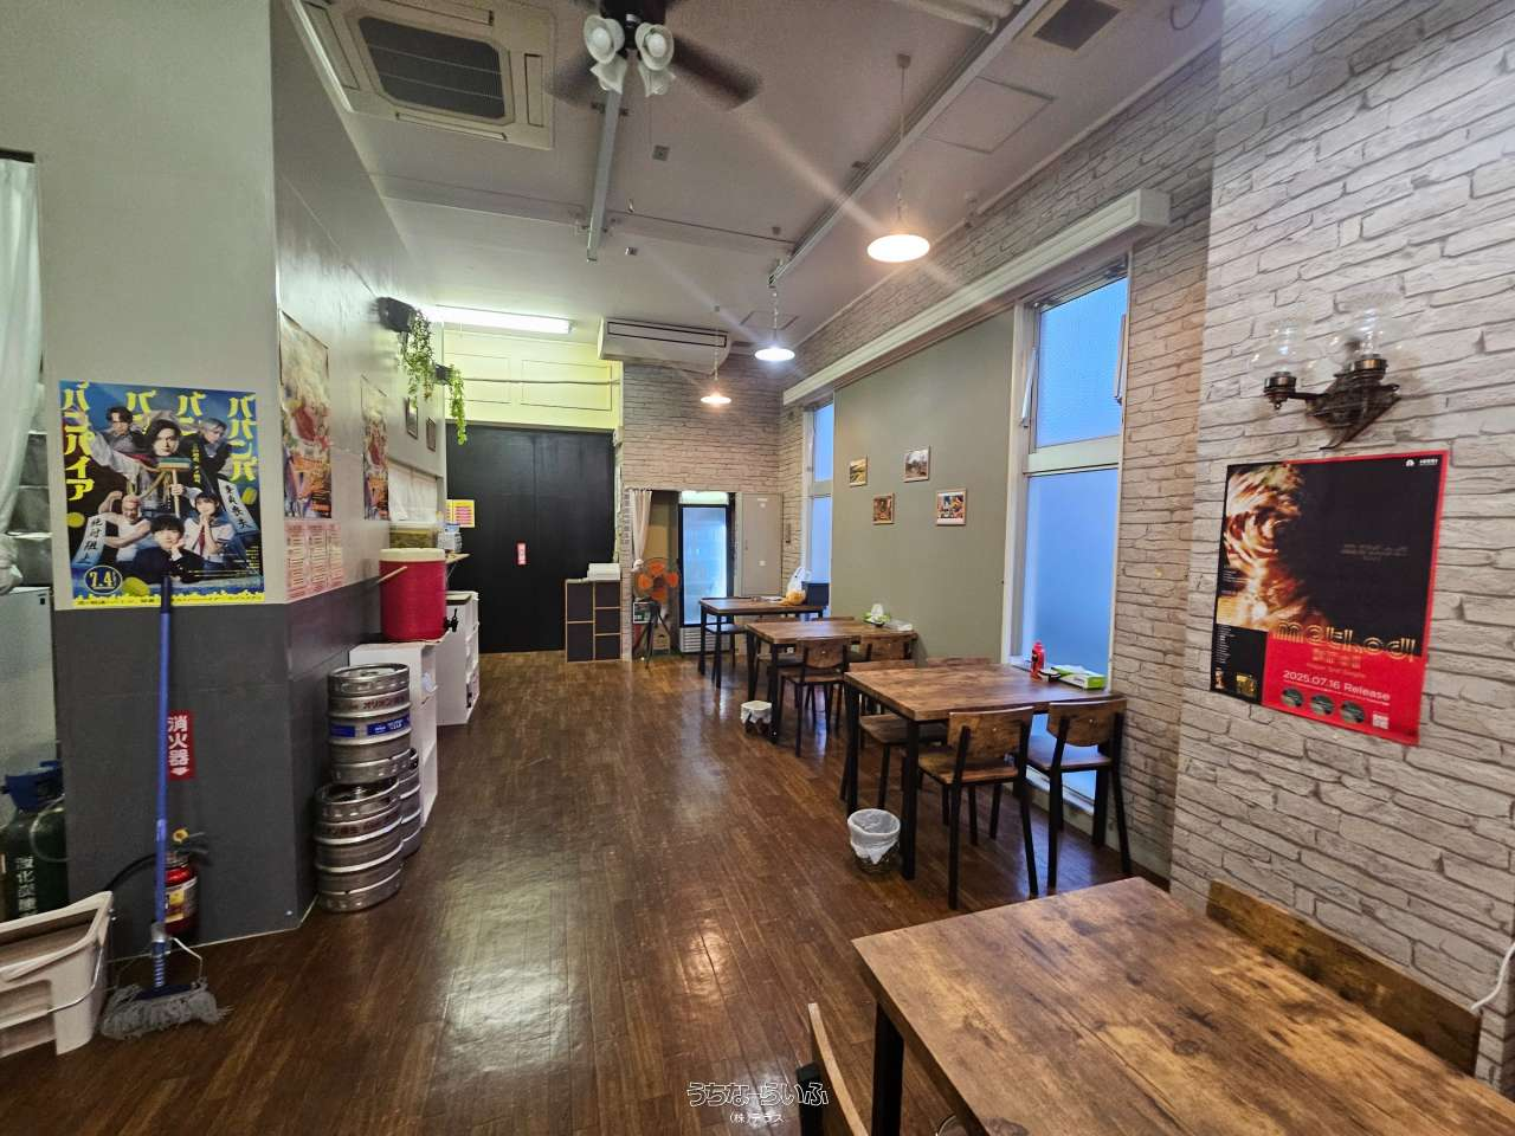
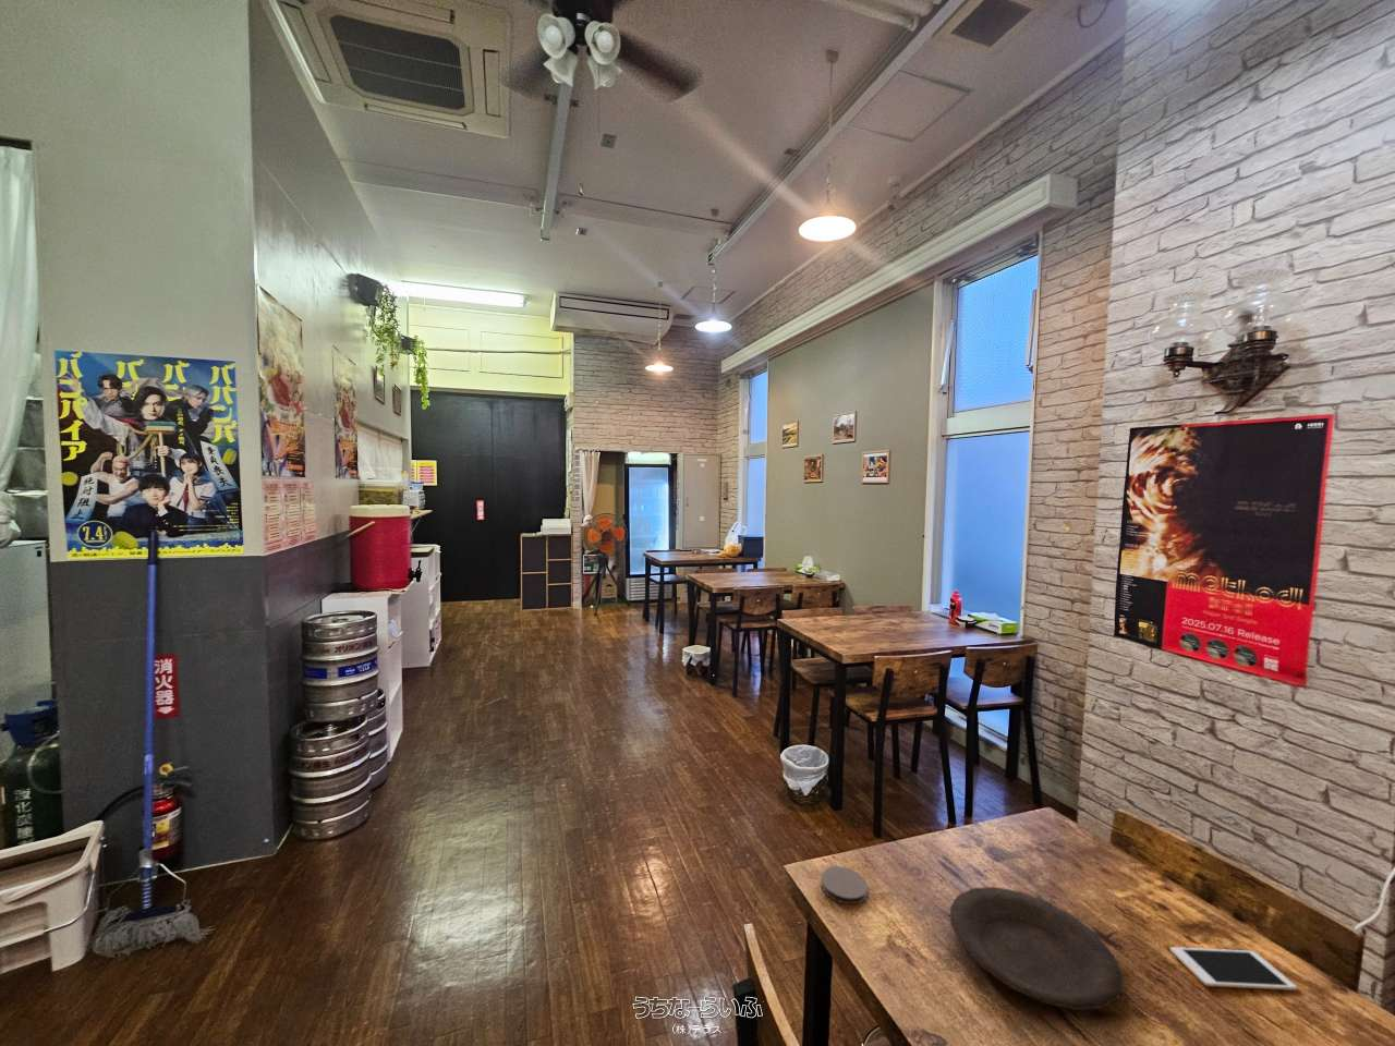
+ plate (1029, 946)
+ coaster (844, 883)
+ cell phone (1230, 968)
